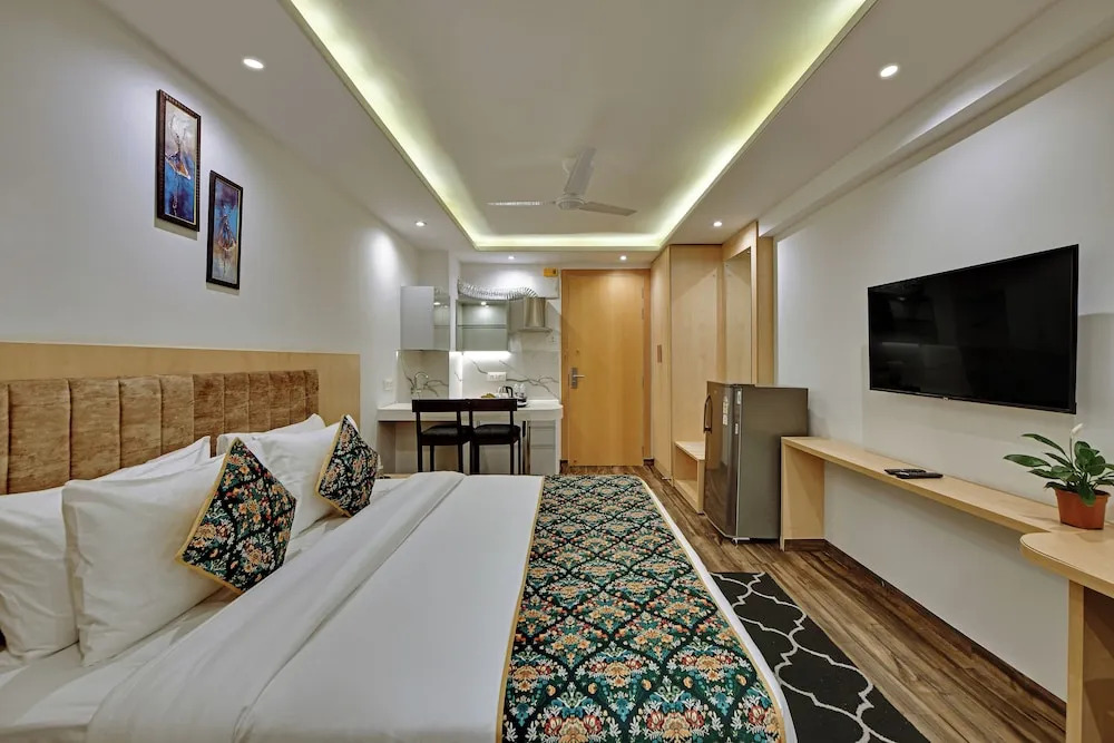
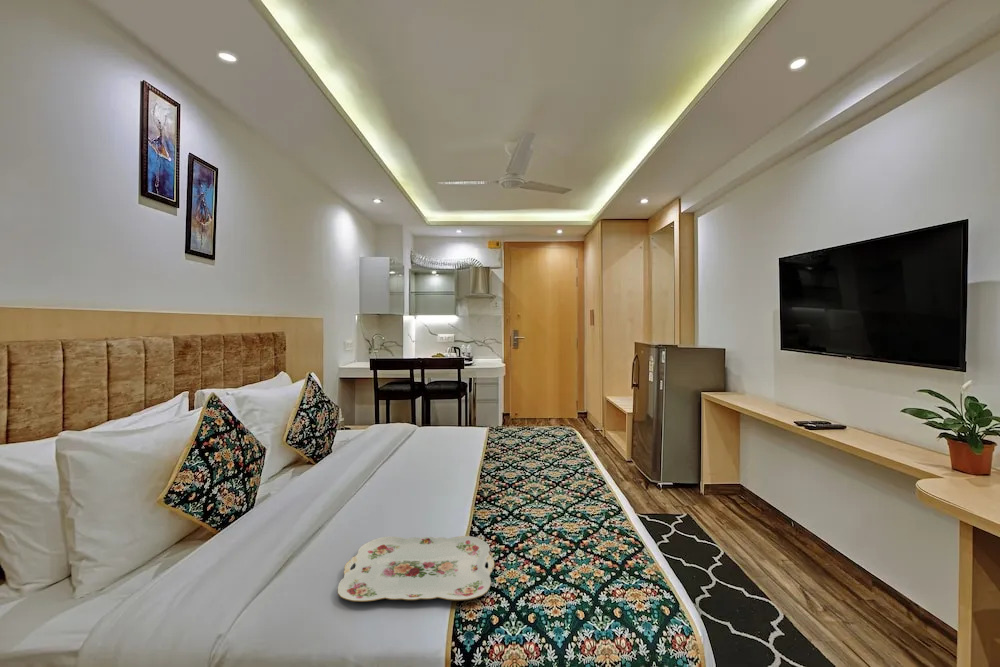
+ serving tray (420, 566)
